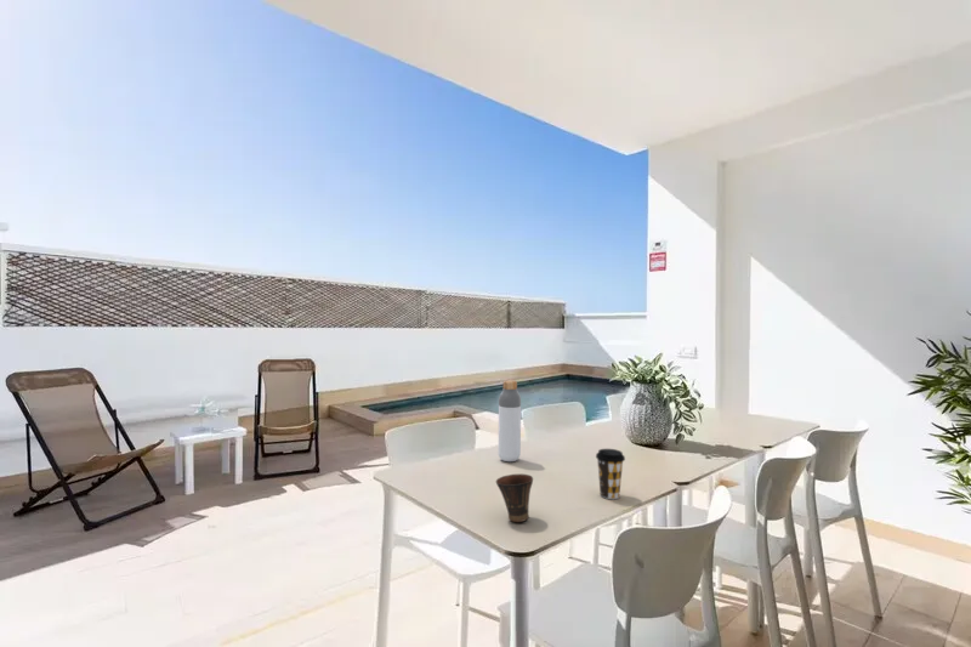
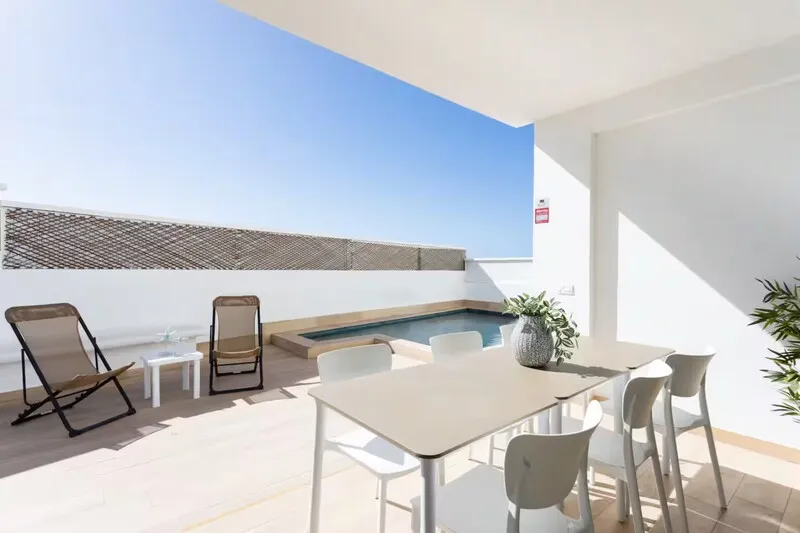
- cup (513, 496)
- bottle (509, 420)
- coffee cup (609, 473)
